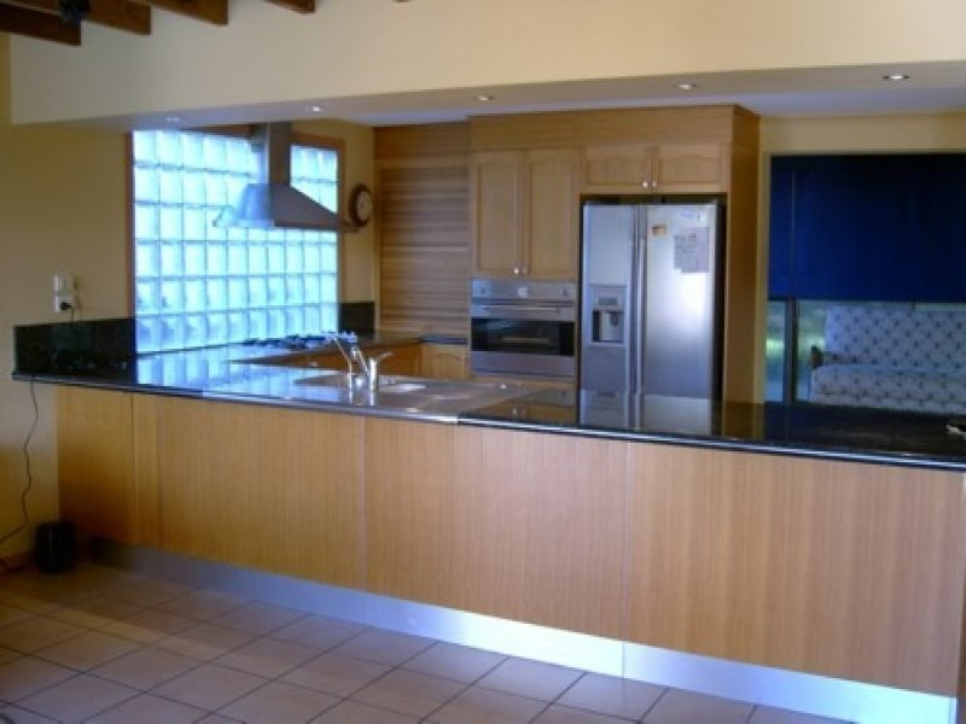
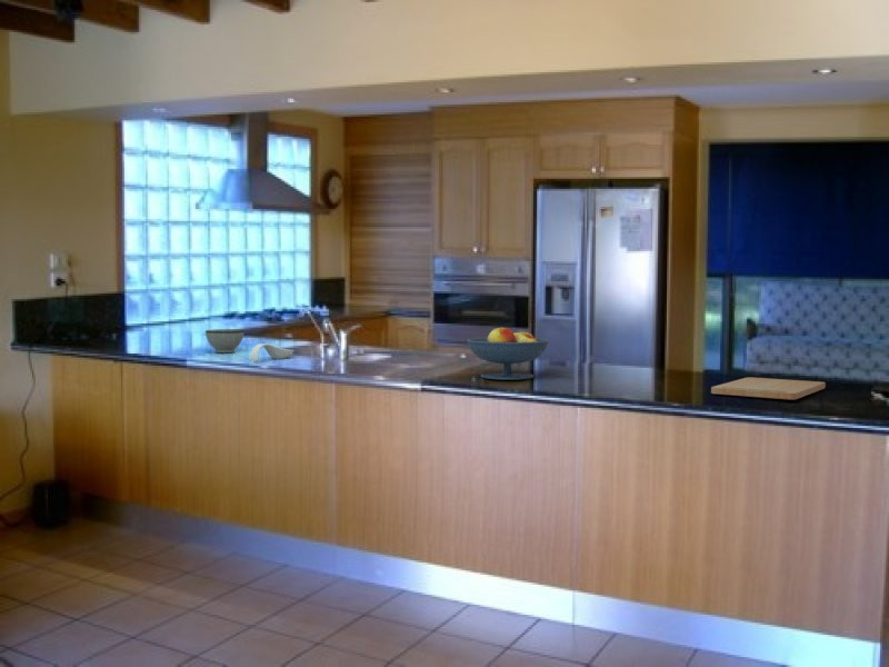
+ bowl (224, 340)
+ spoon rest (271, 350)
+ cutting board (769, 387)
+ fruit bowl (507, 351)
